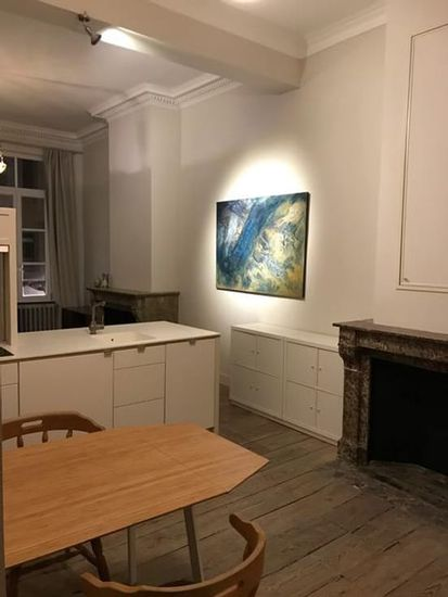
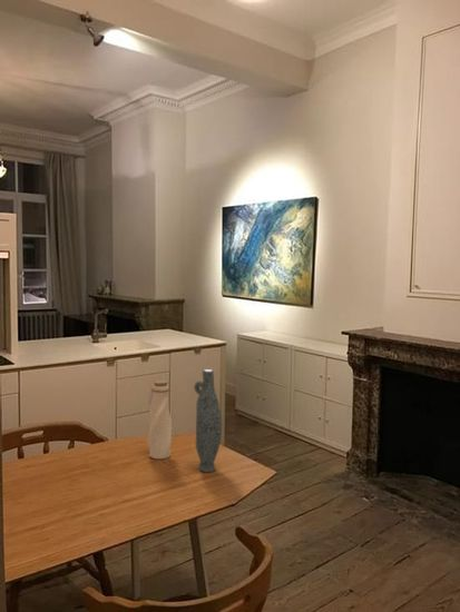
+ water bottle (158, 418)
+ vase (207, 419)
